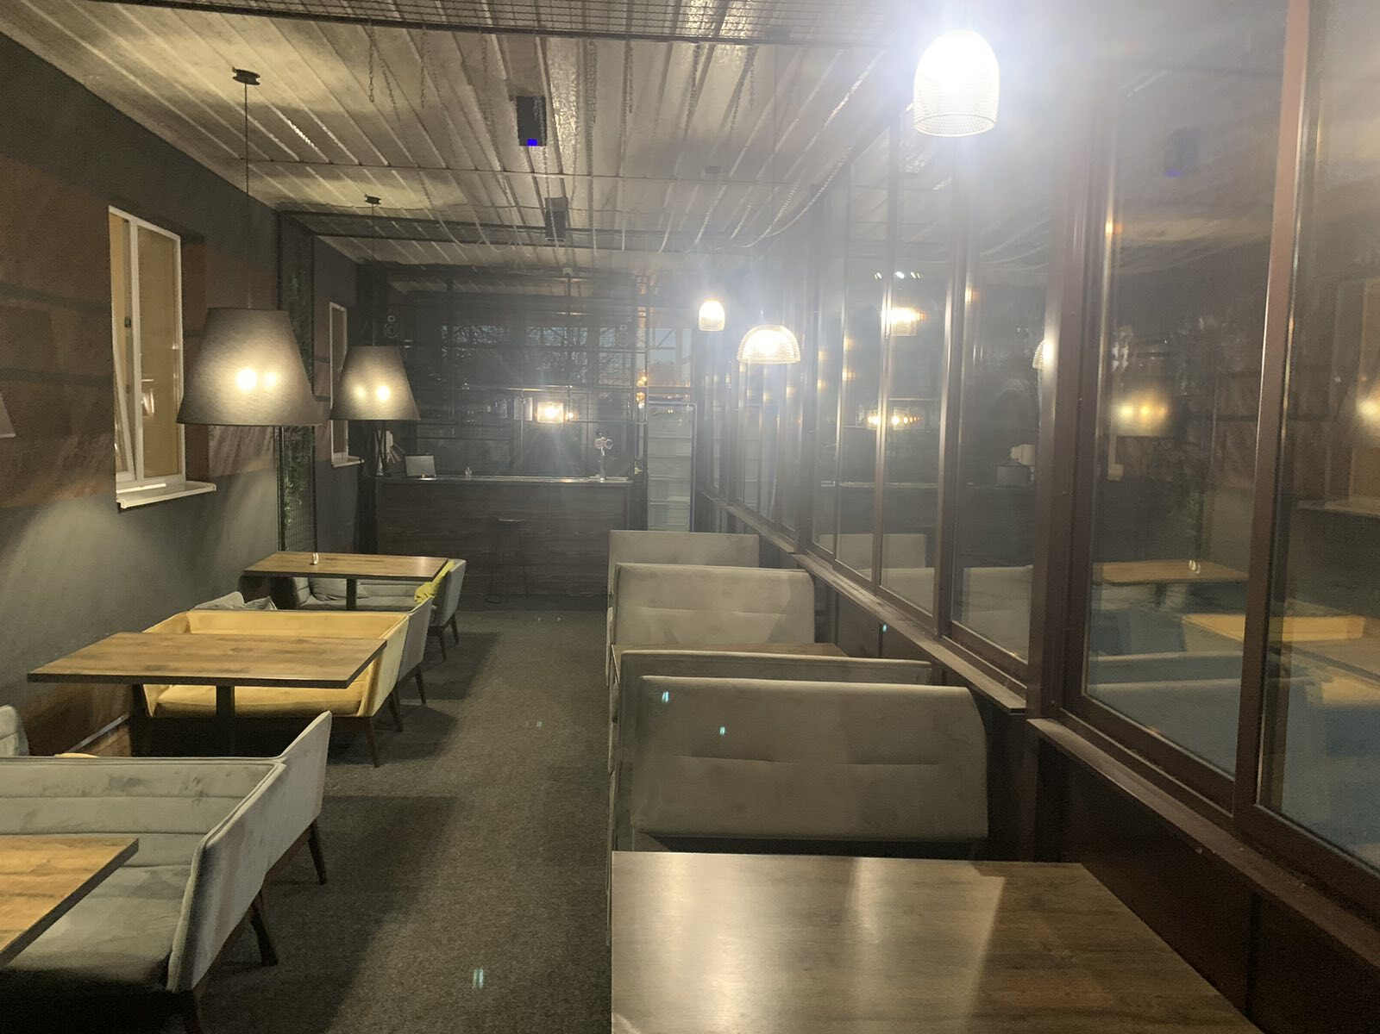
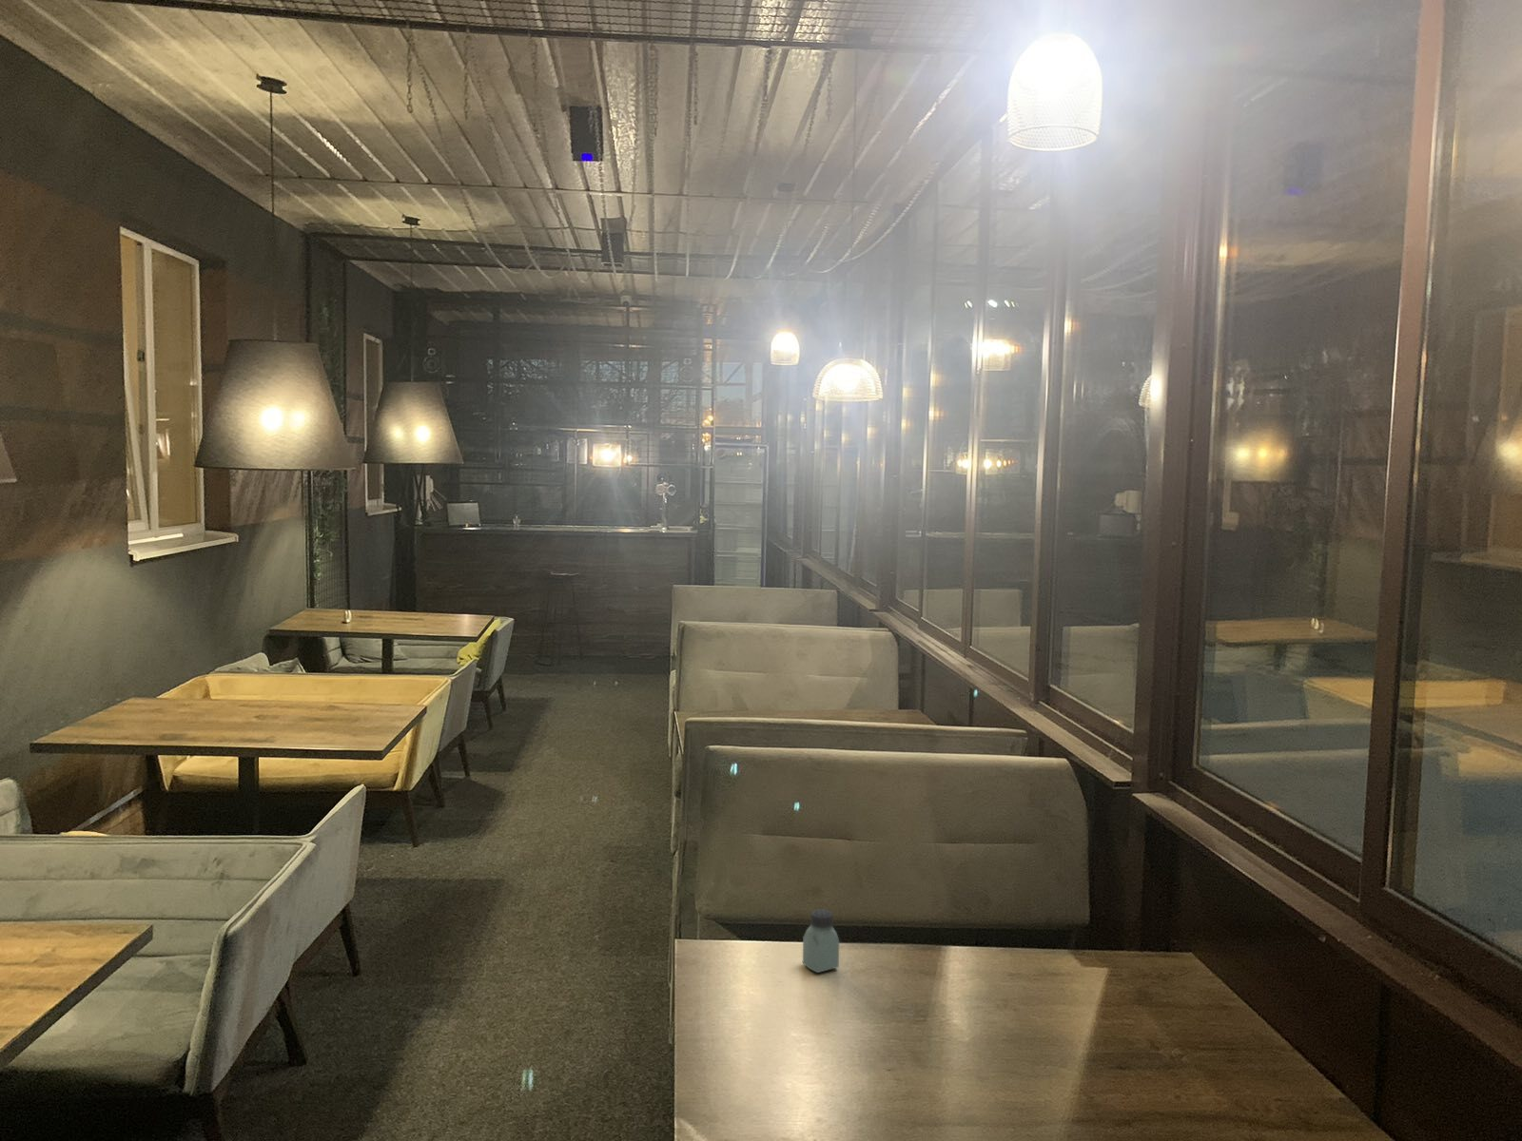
+ saltshaker (821, 940)
